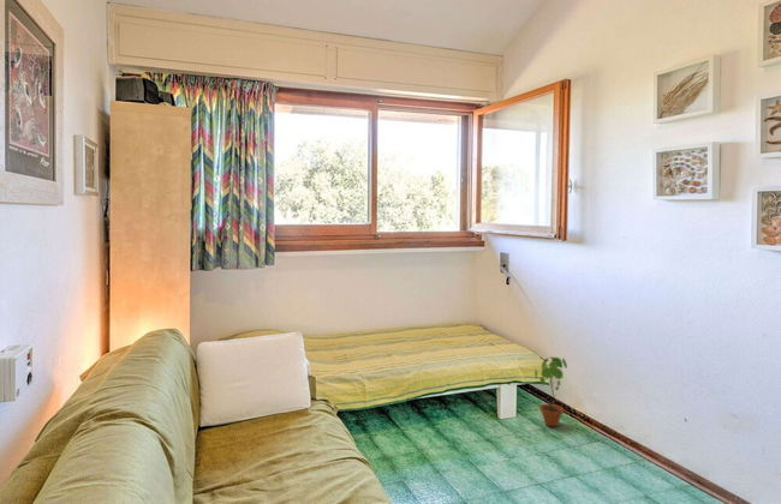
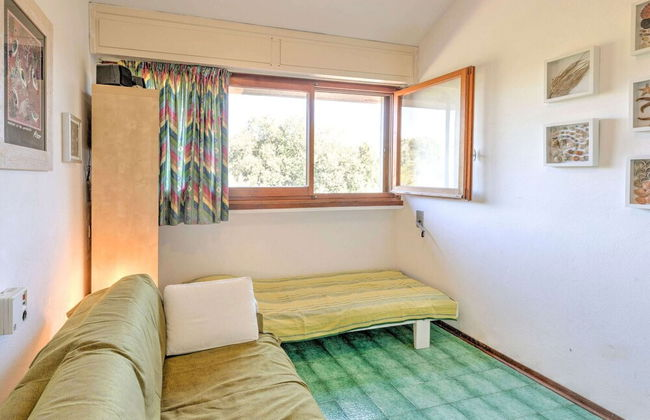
- potted plant (552, 389)
